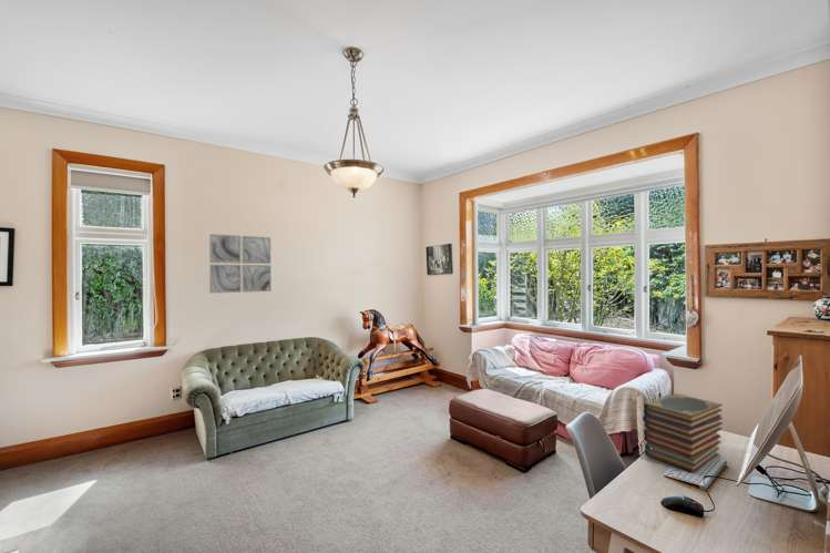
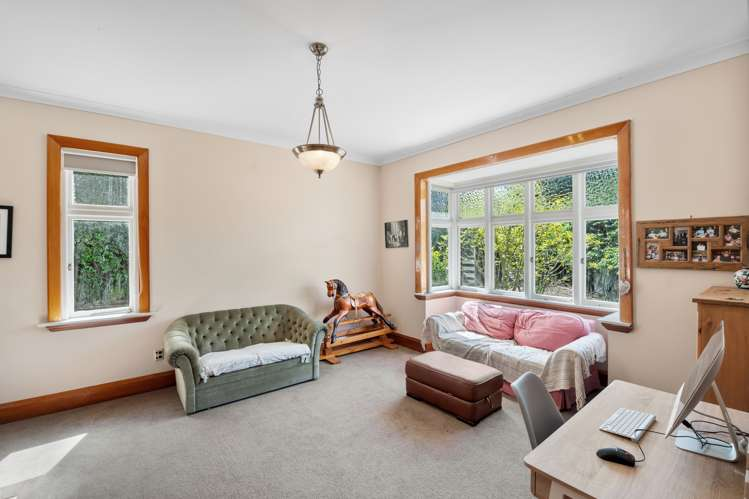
- book stack (683, 429)
- wall art (242, 263)
